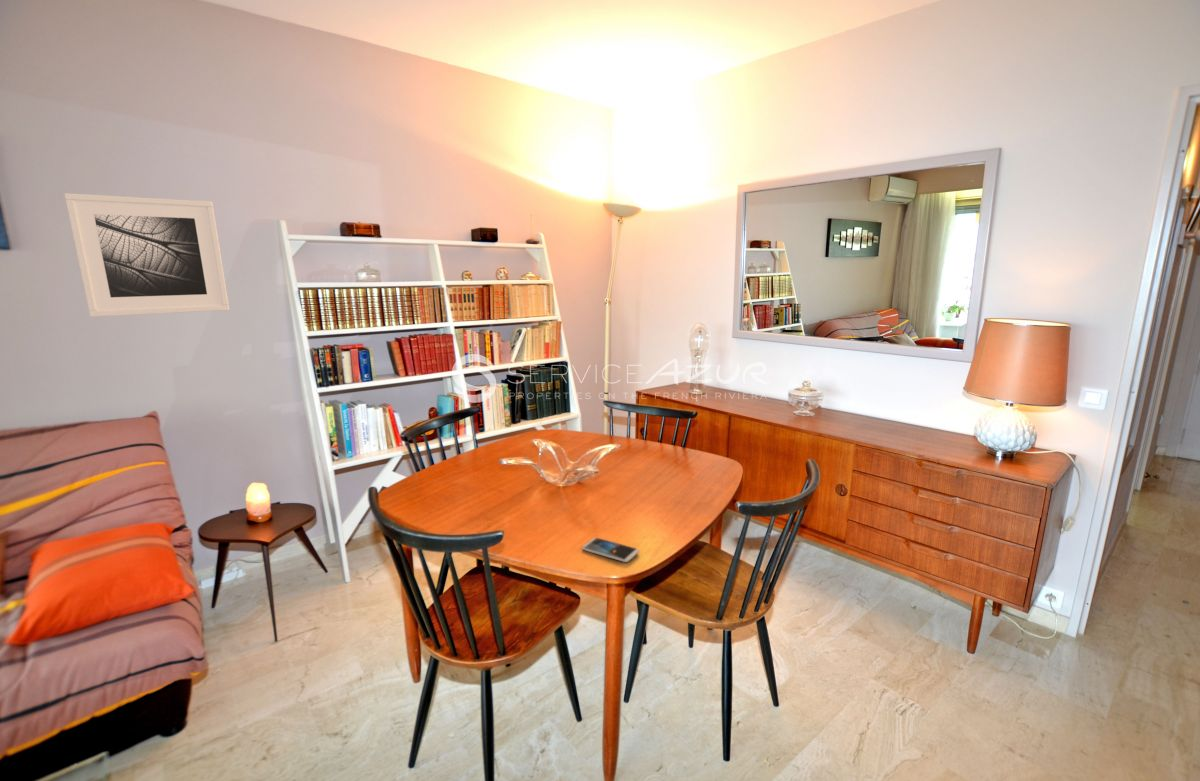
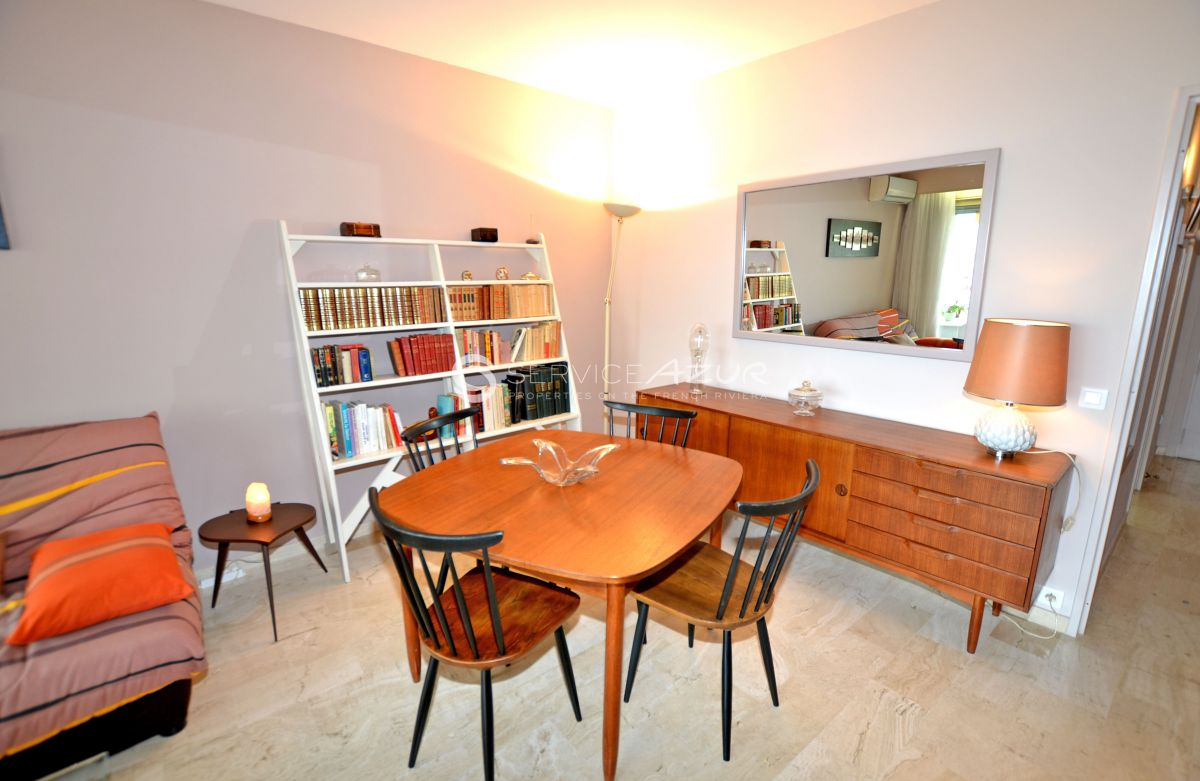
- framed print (153, 256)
- smartphone (610, 549)
